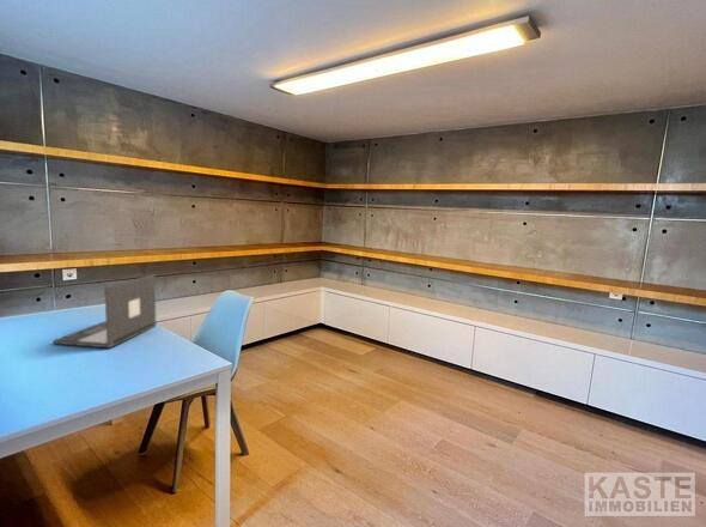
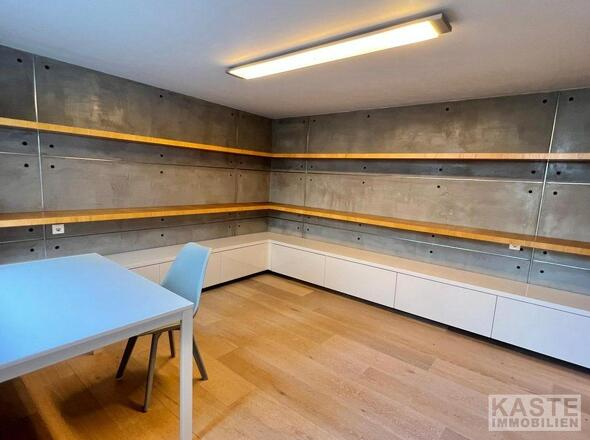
- laptop (108, 305)
